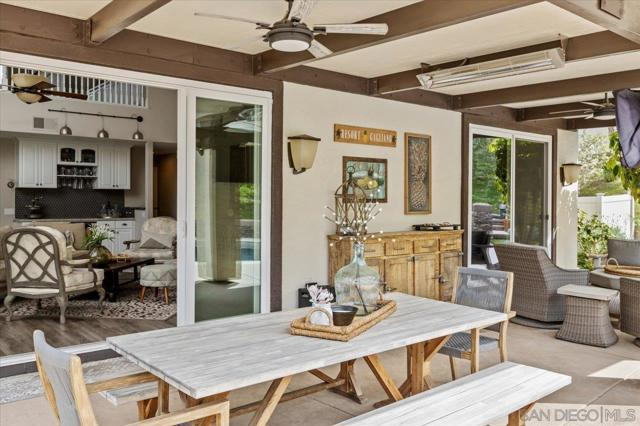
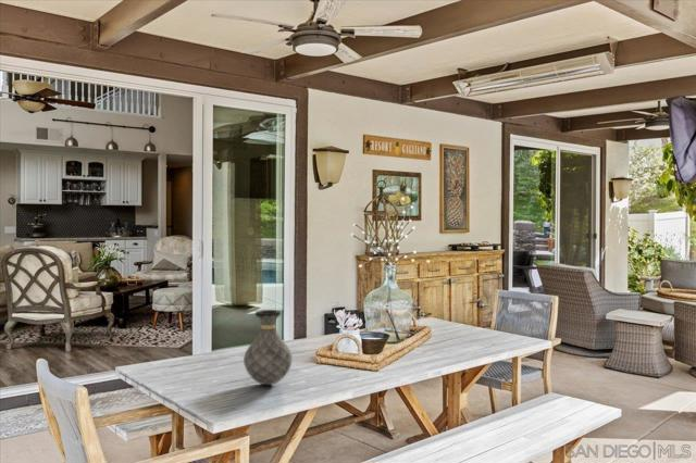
+ vase (268, 348)
